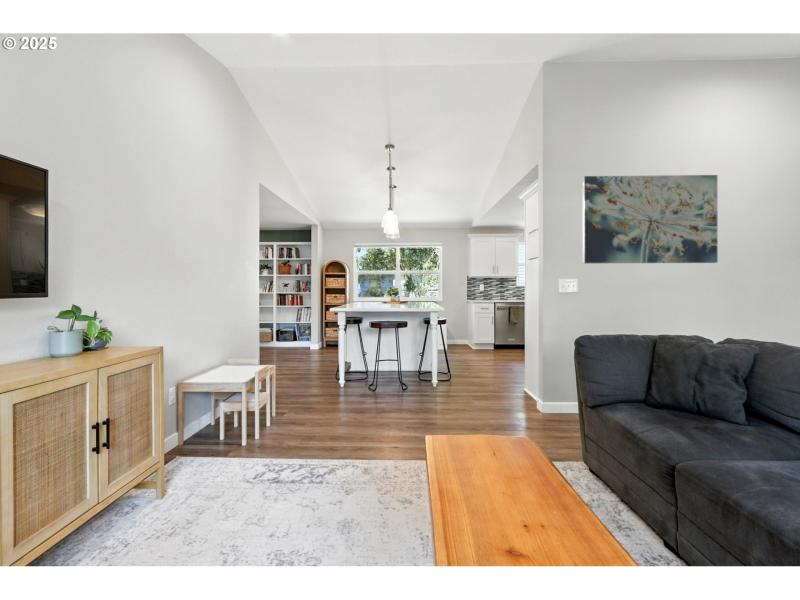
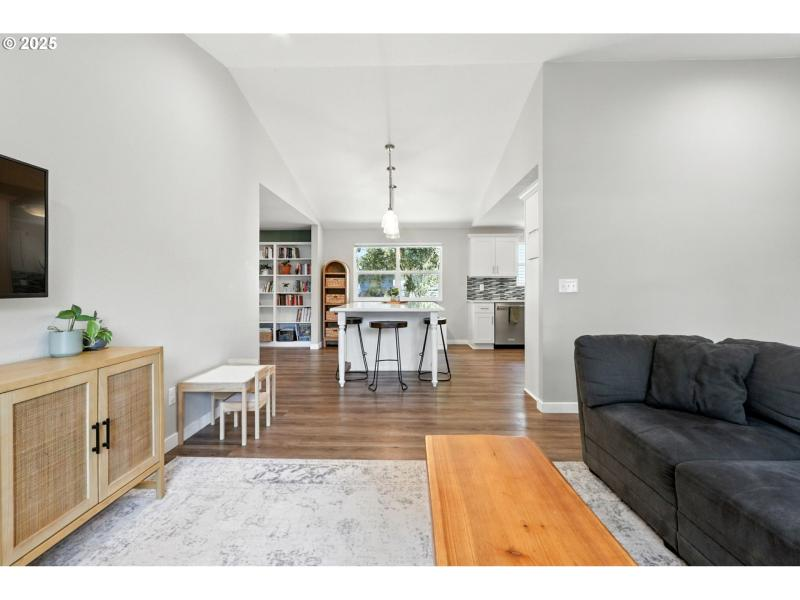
- wall art (649, 219)
